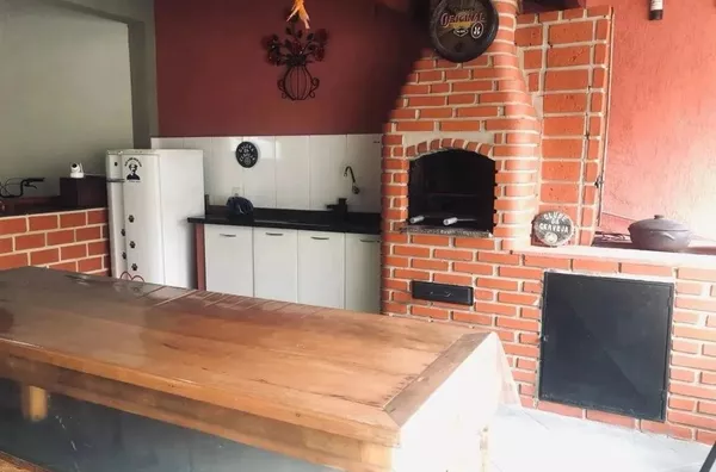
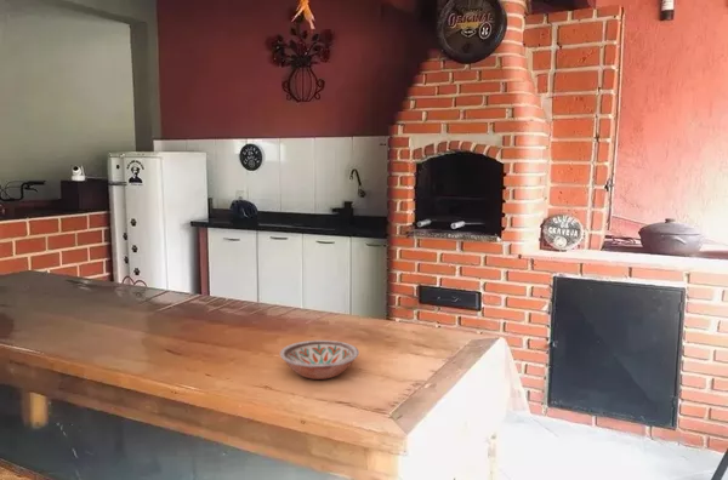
+ bowl (319, 361)
